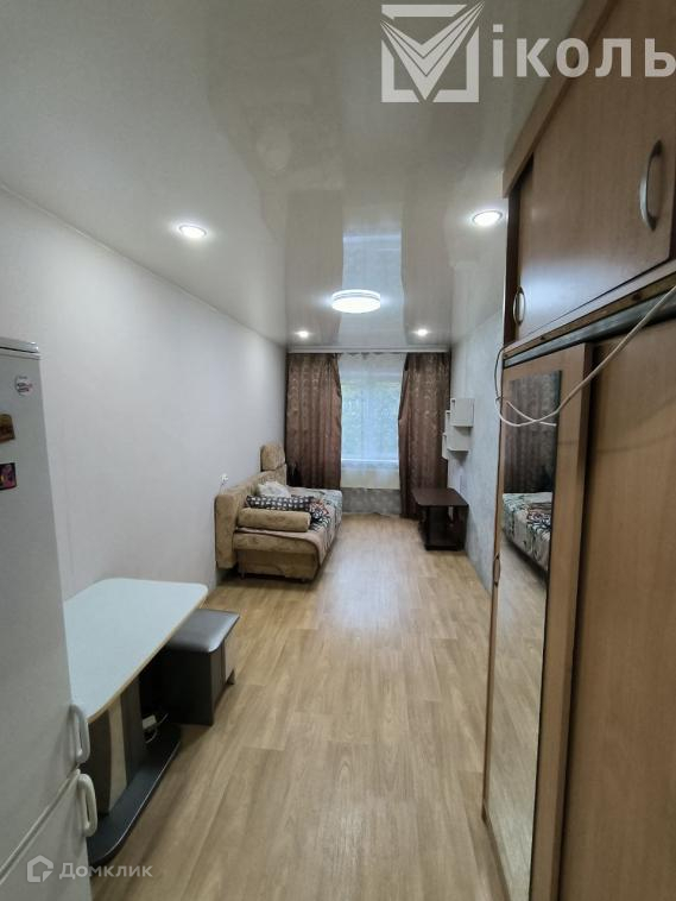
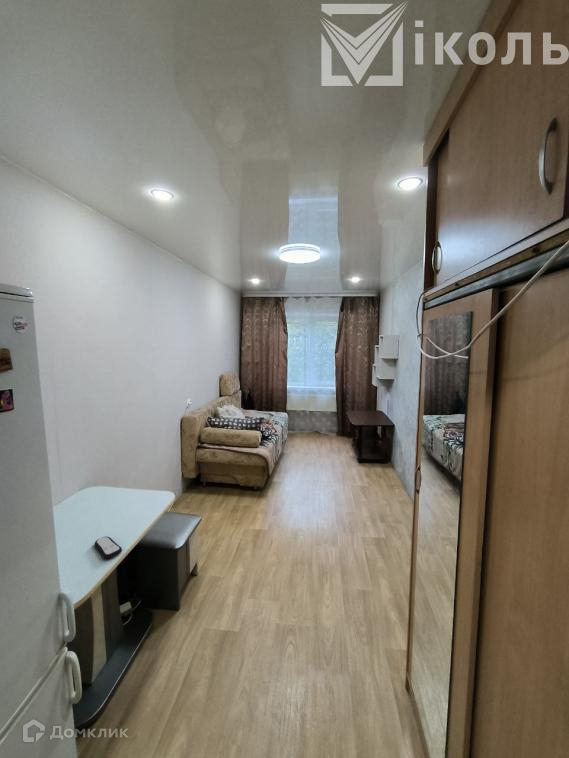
+ remote control (107, 546)
